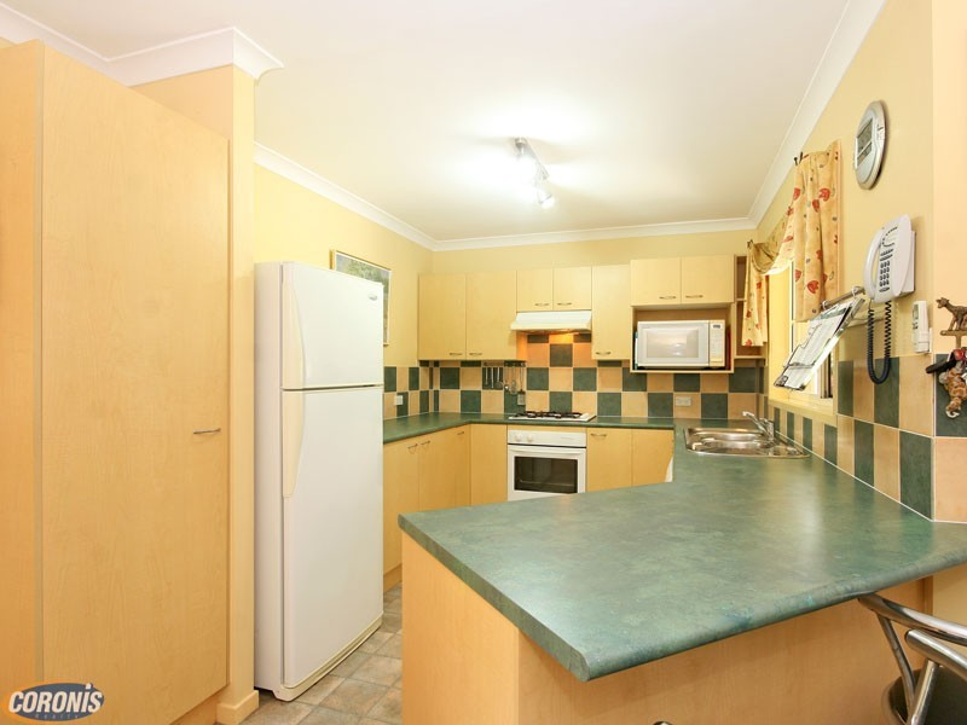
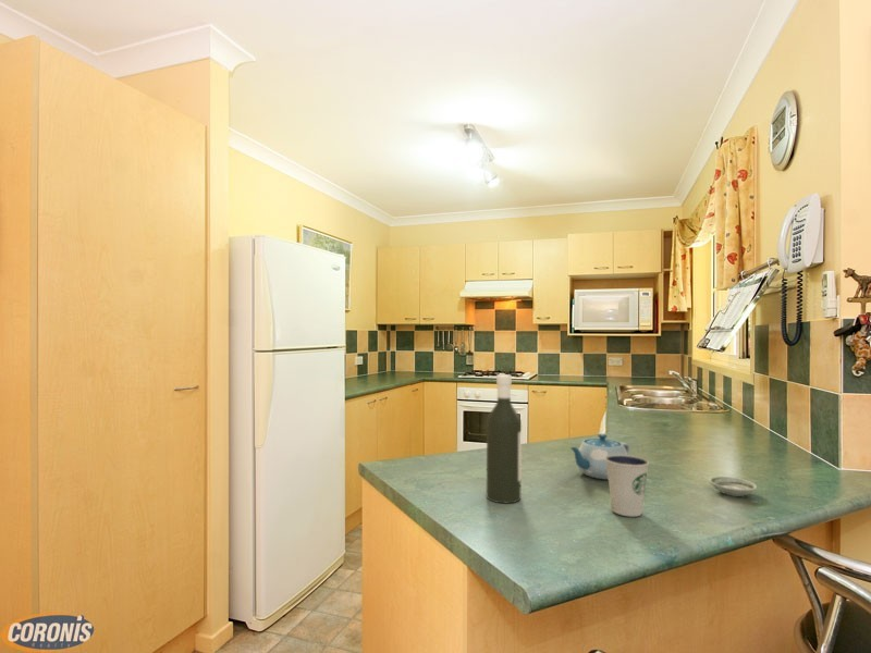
+ chinaware (600, 454)
+ dixie cup (626, 485)
+ bottle (503, 435)
+ saucer (732, 486)
